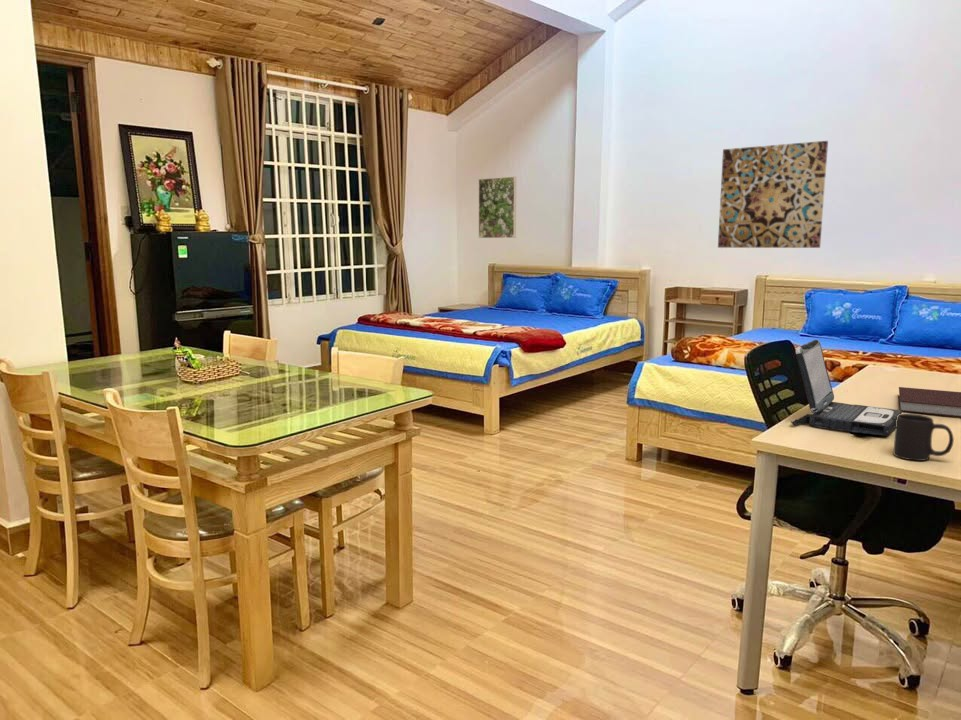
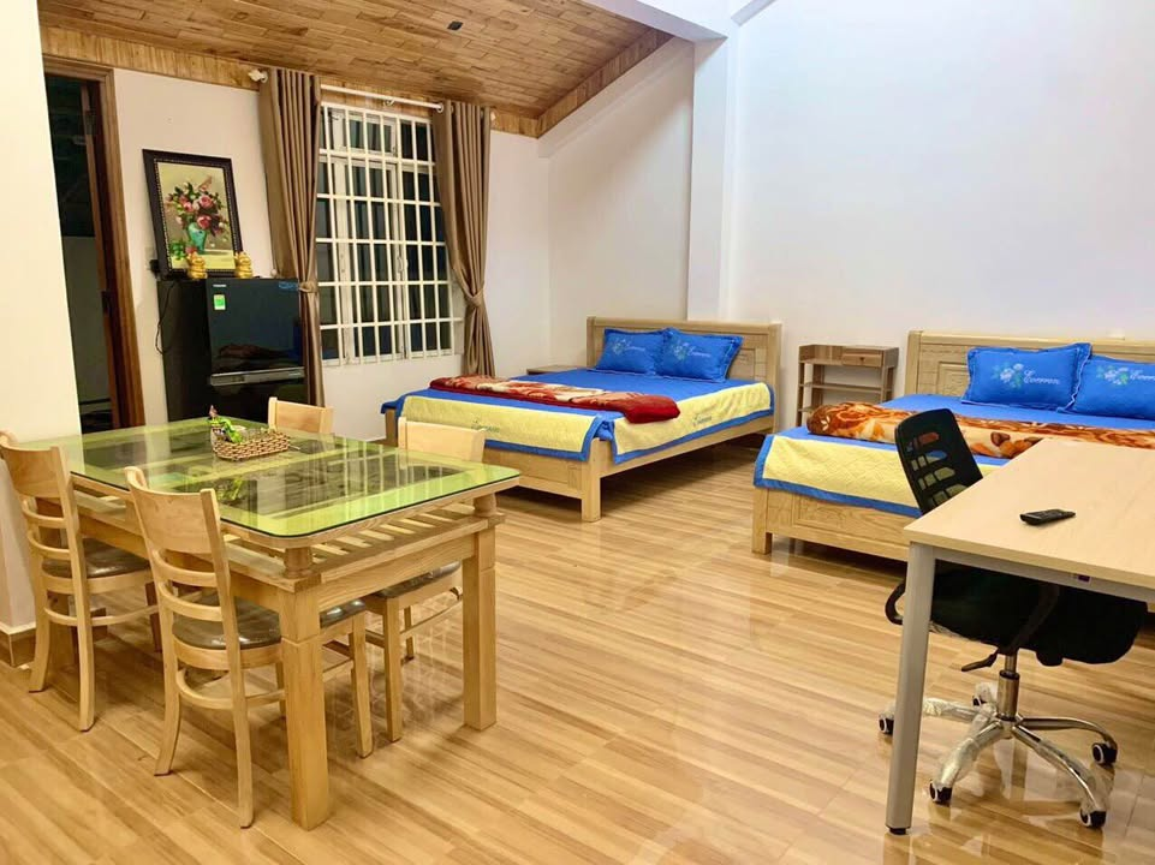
- mug (923, 438)
- notebook (934, 401)
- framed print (496, 208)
- wall art (770, 197)
- laptop (831, 386)
